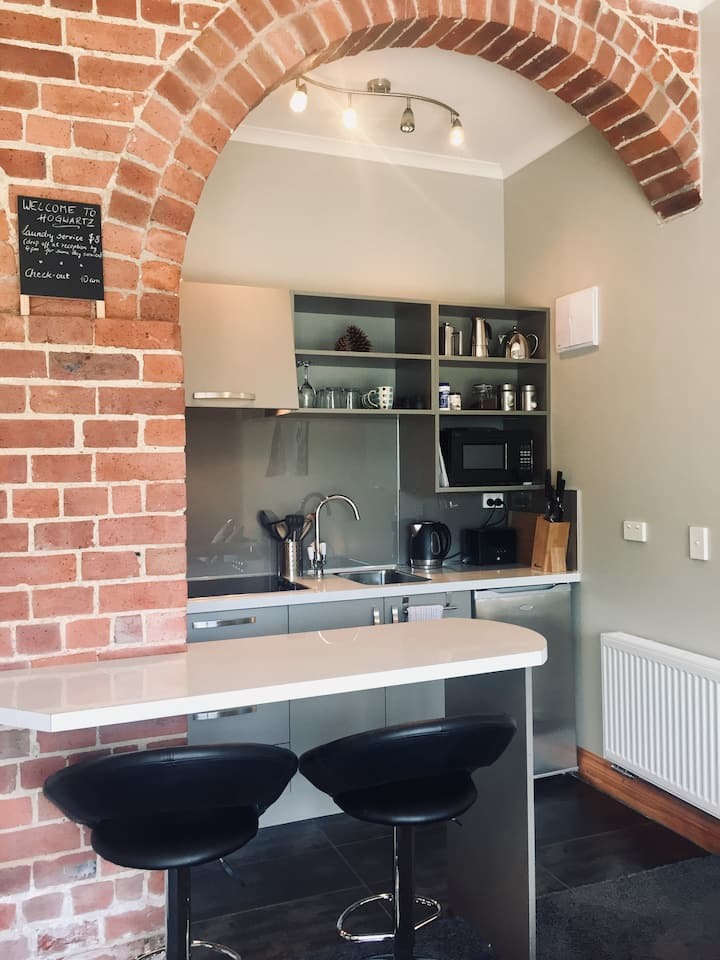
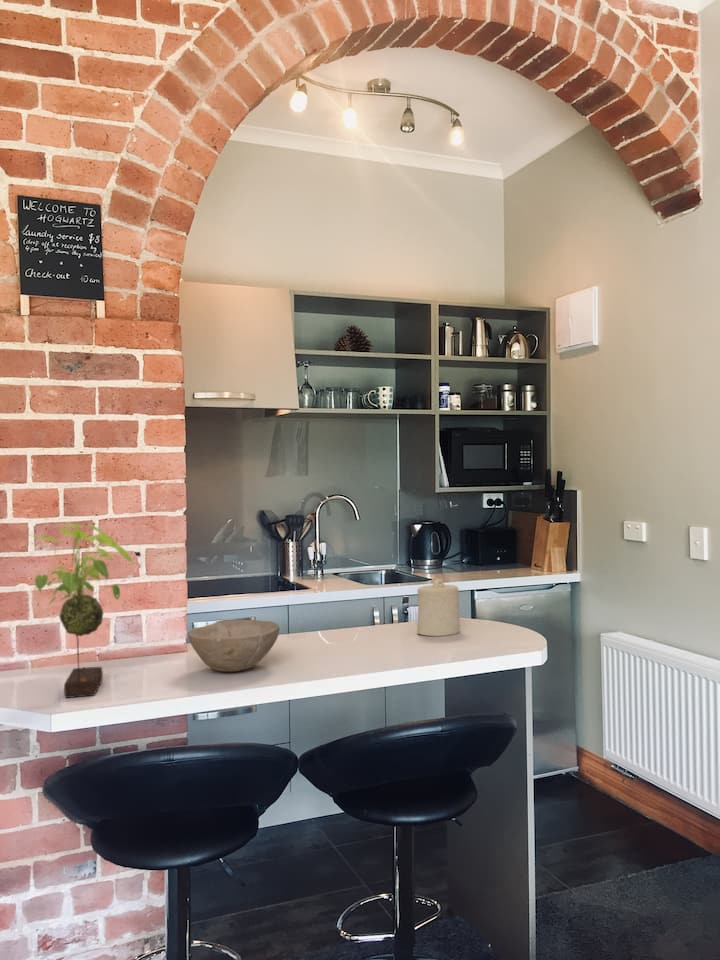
+ bowl (234, 647)
+ plant (80, 600)
+ candle (438, 605)
